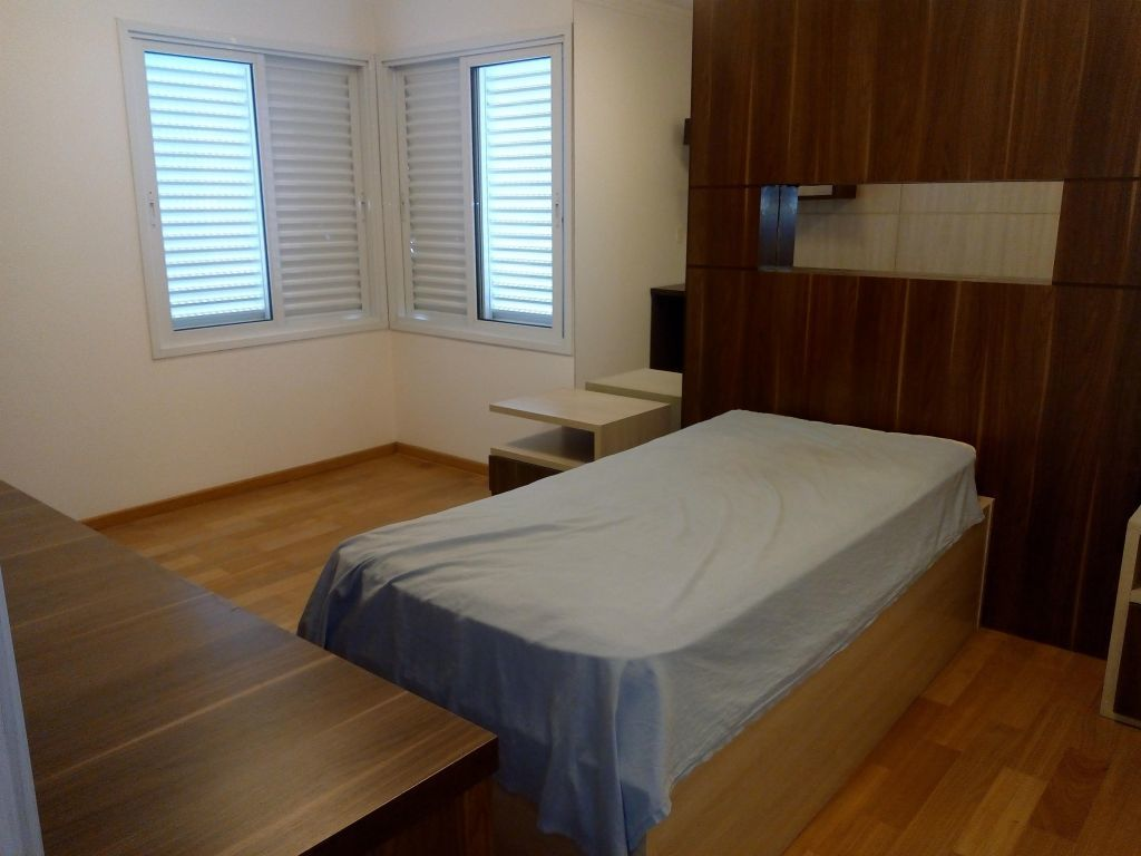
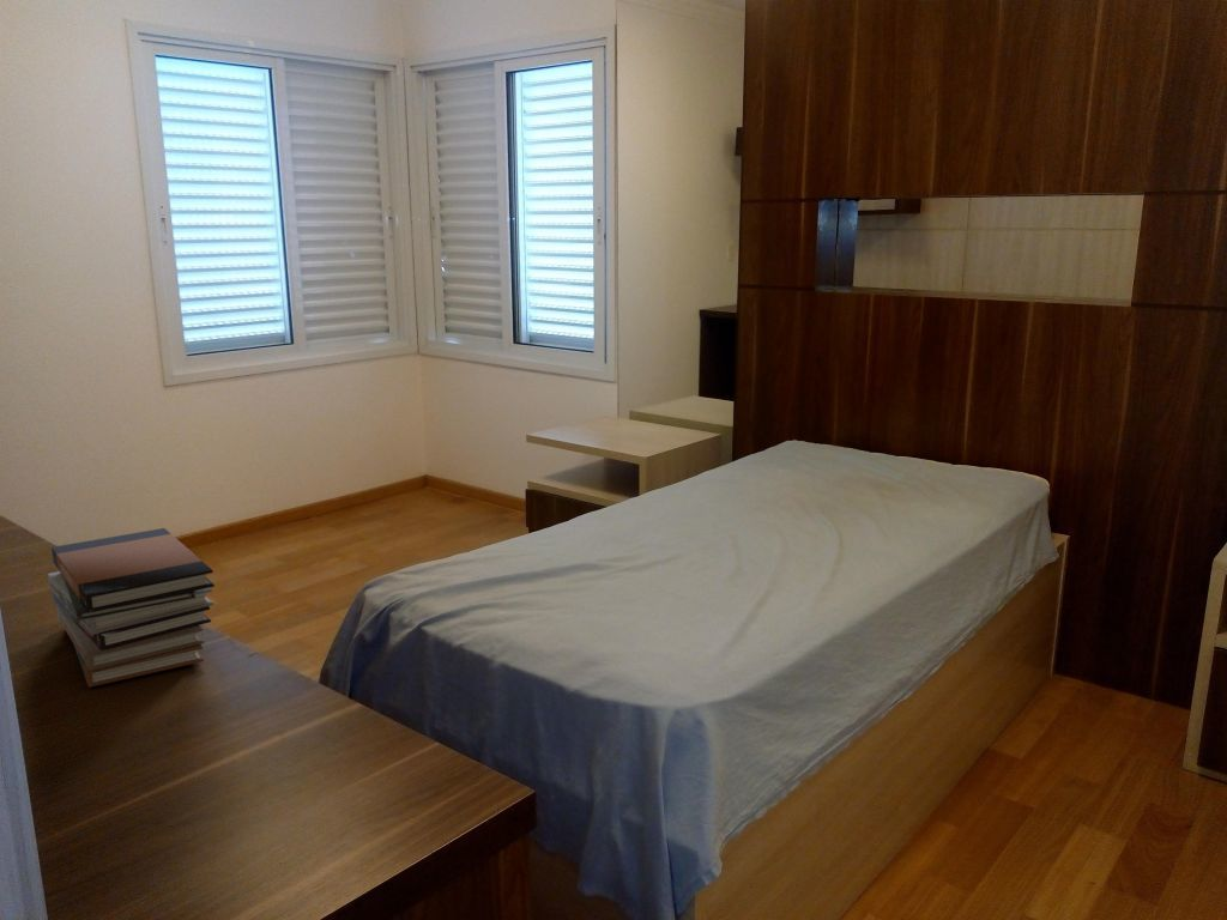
+ book stack (131, 600)
